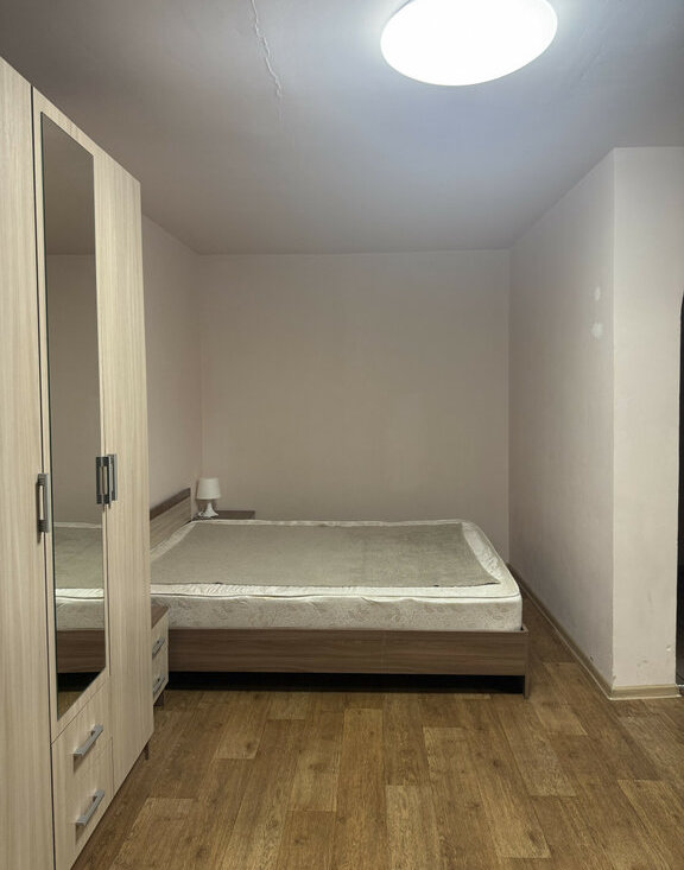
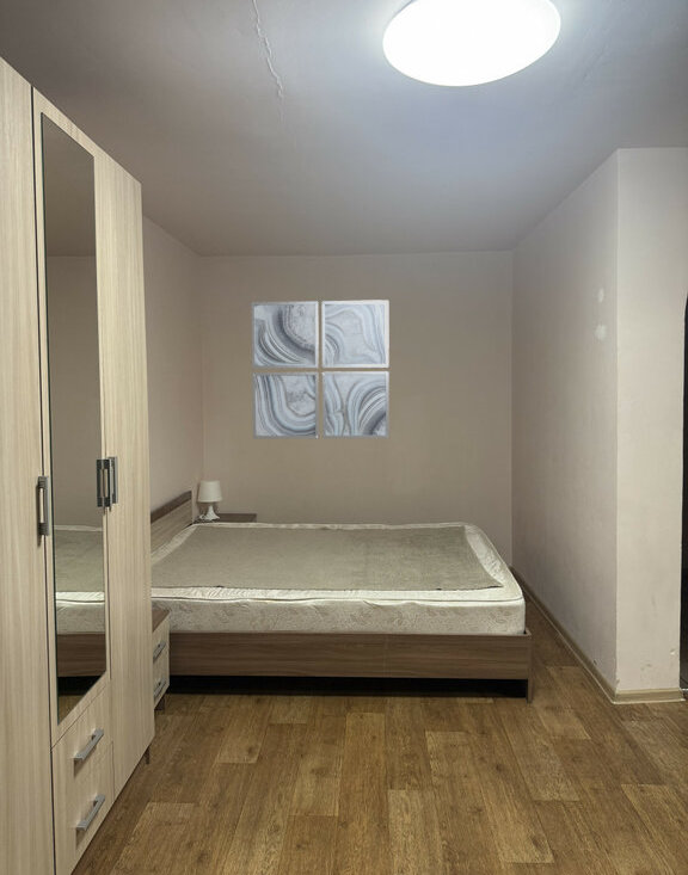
+ wall art (318, 368)
